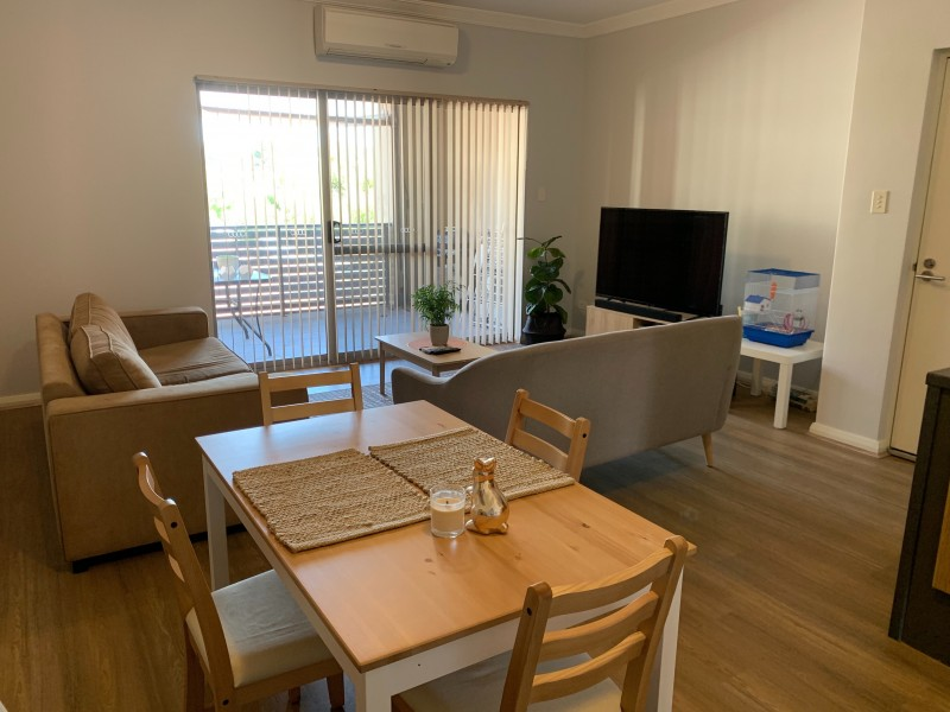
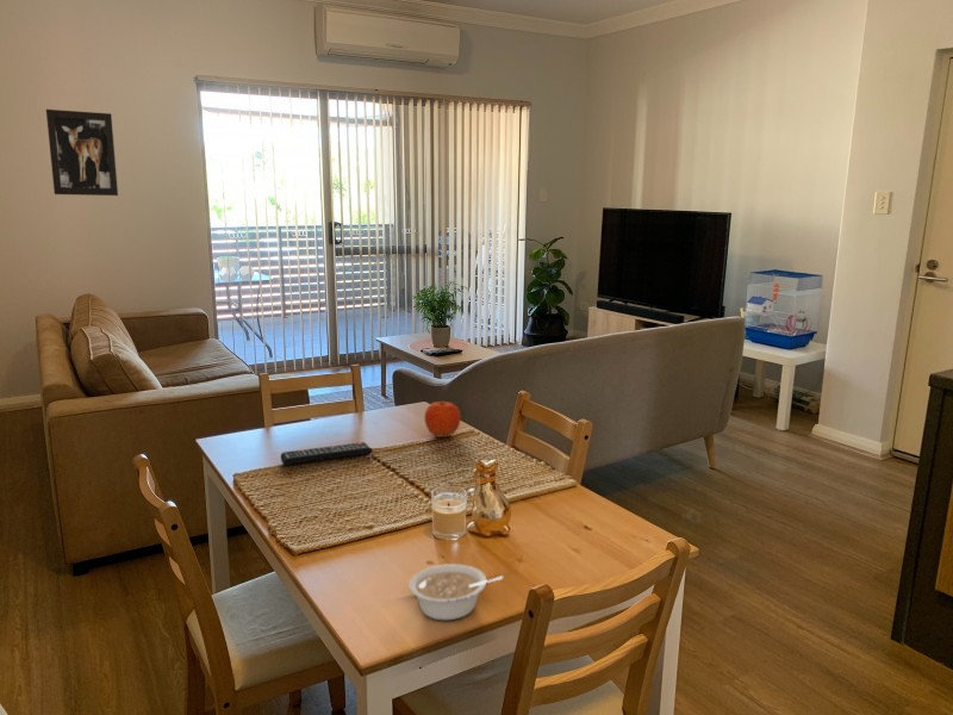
+ legume (450, 590)
+ remote control (326, 453)
+ wall art (82, 154)
+ fruit (442, 418)
